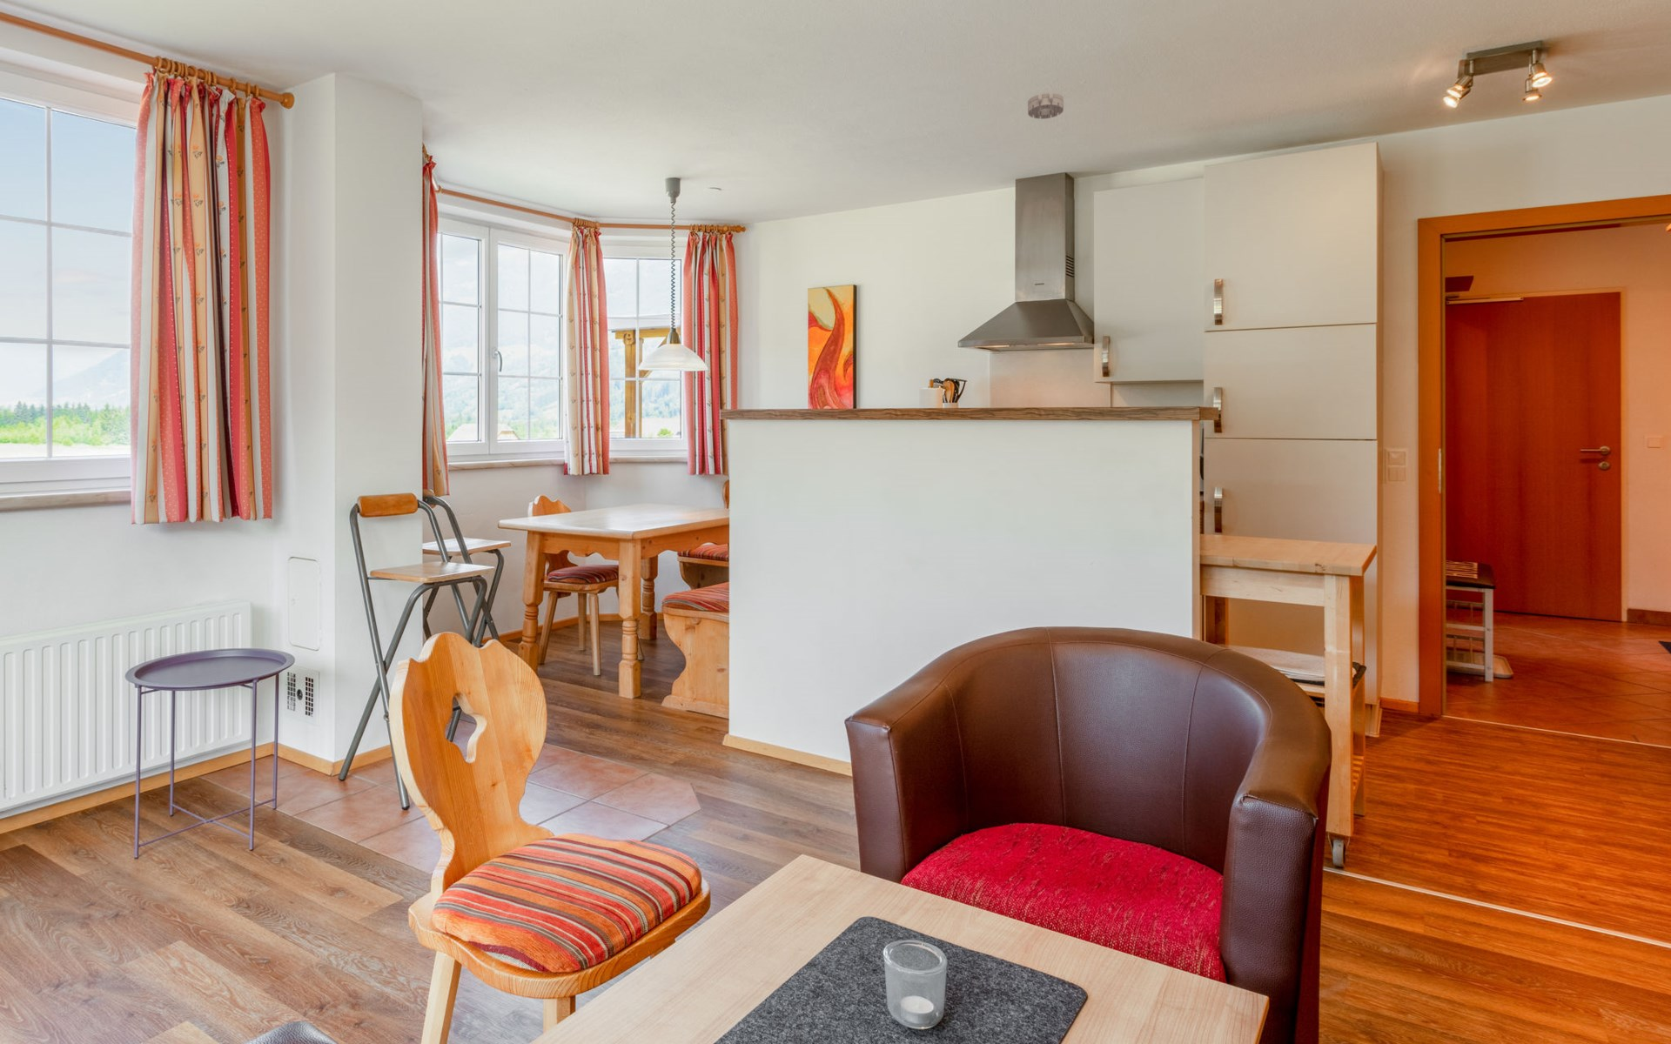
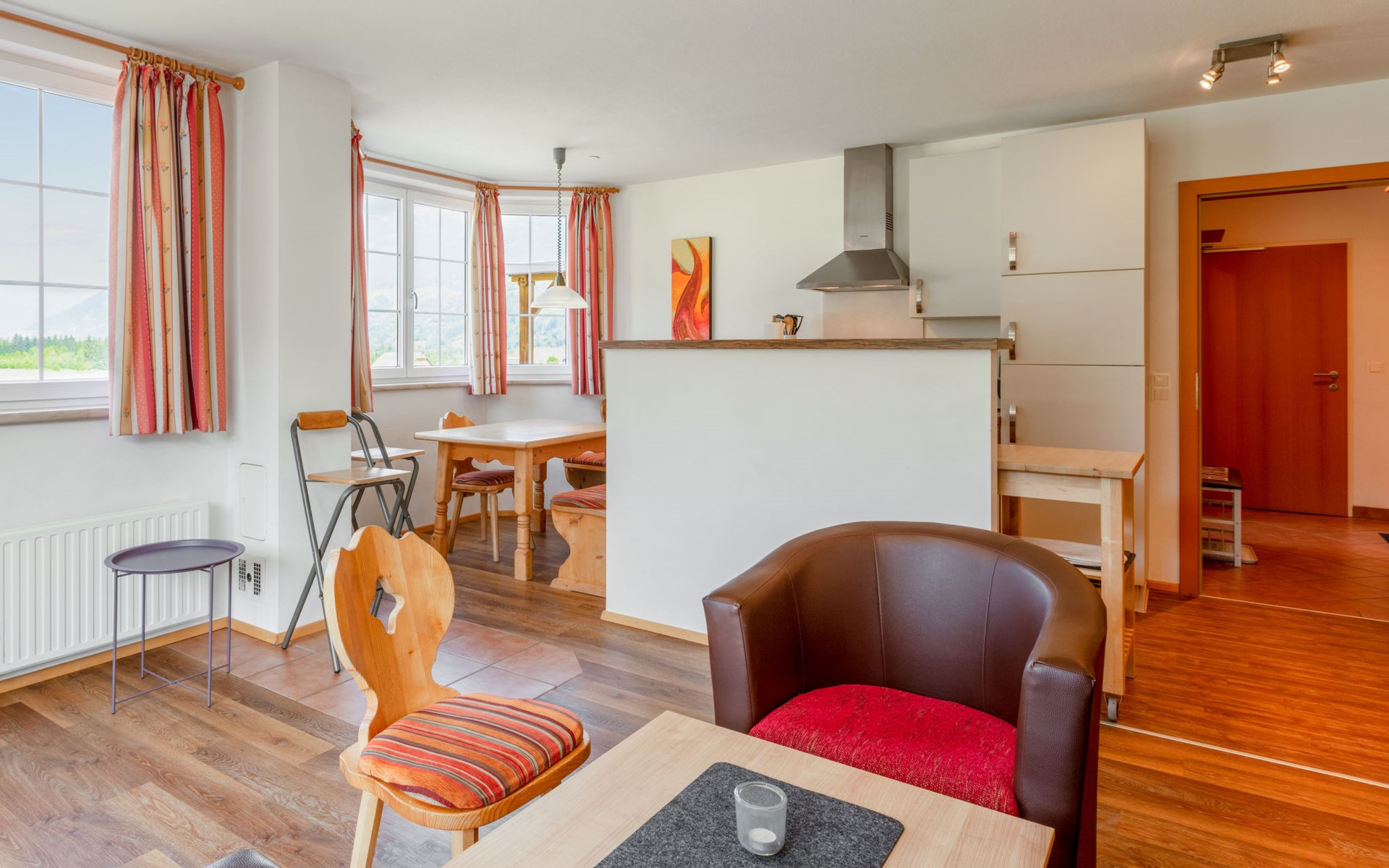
- smoke detector (1045, 105)
